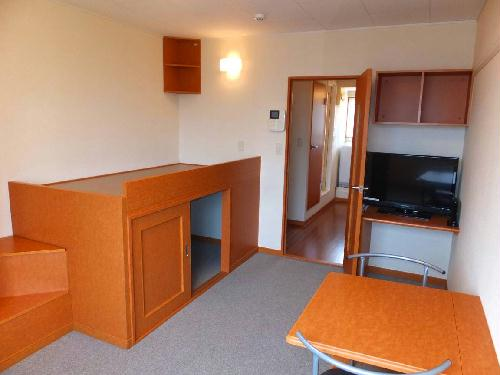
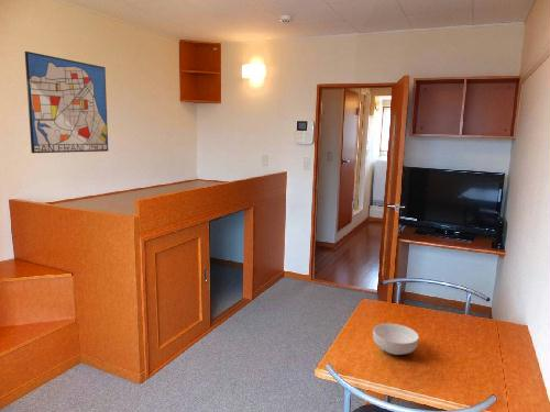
+ cereal bowl (395, 341)
+ wall art (70, 107)
